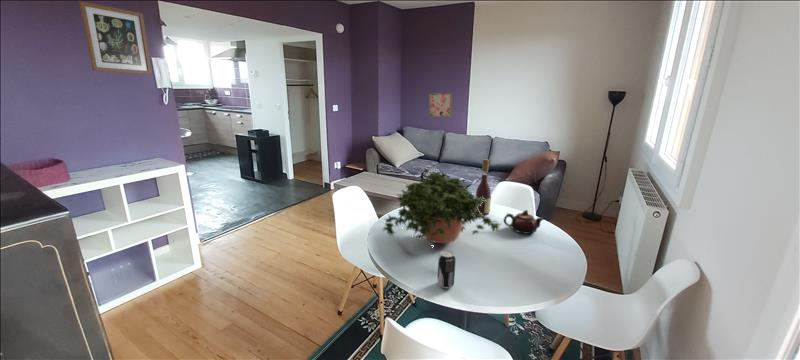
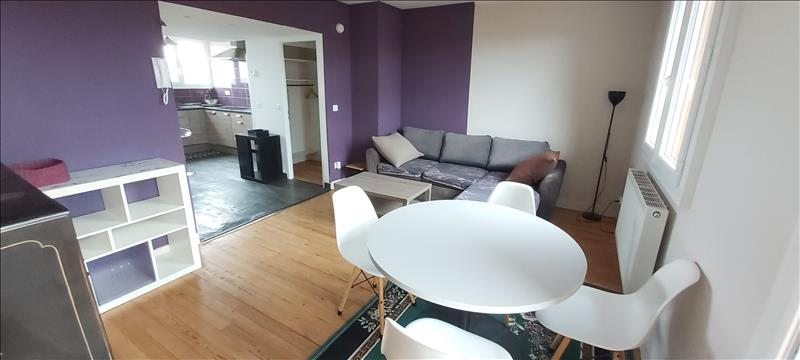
- beverage can (446, 269)
- wine bottle (483, 187)
- wall art (440, 105)
- potted plant (439, 208)
- wall art (118, 40)
- teapot (523, 220)
